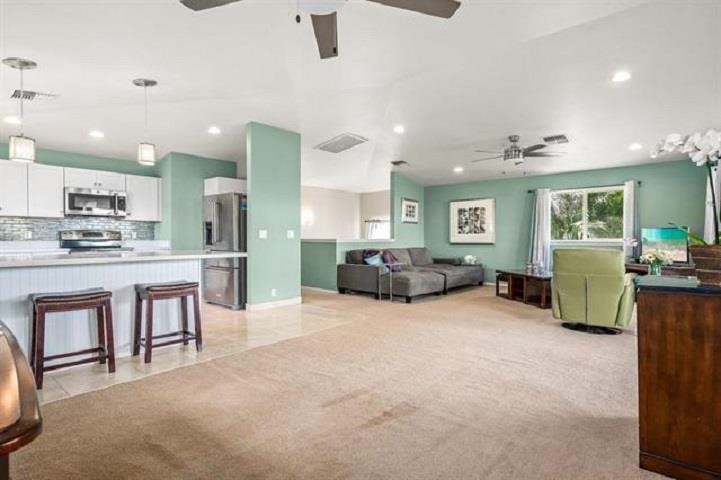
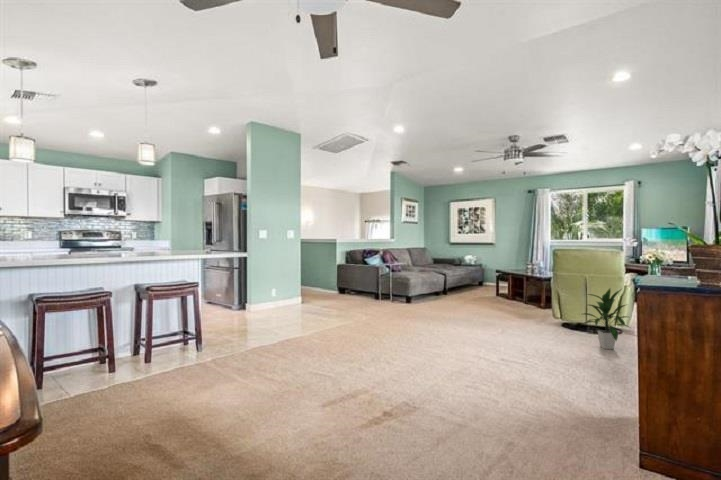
+ indoor plant (606, 318)
